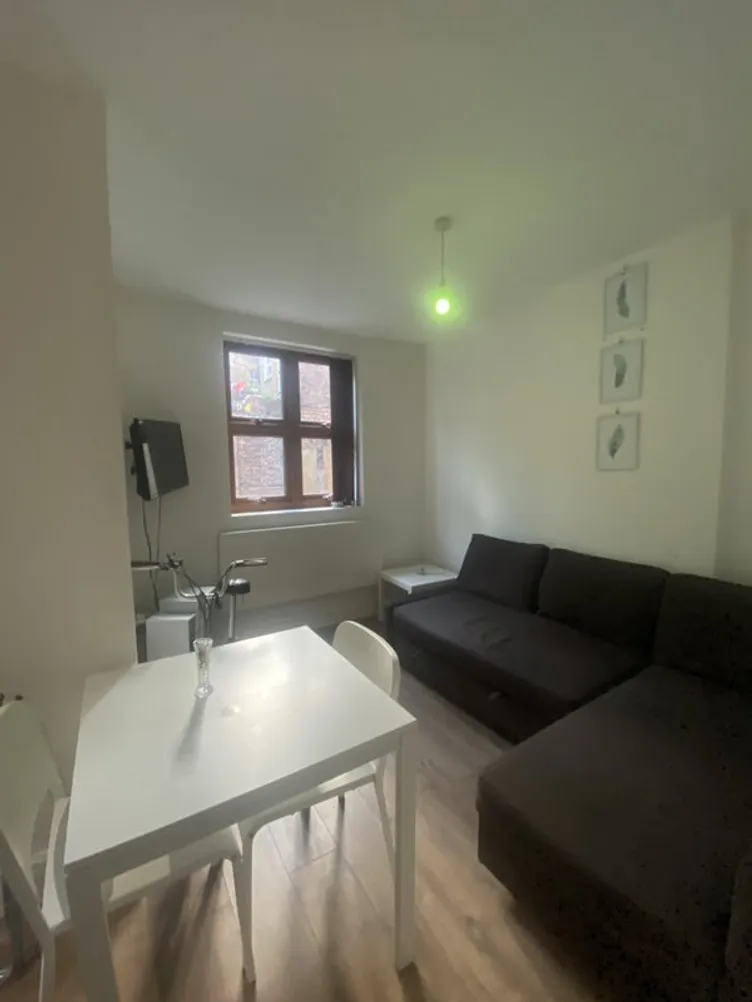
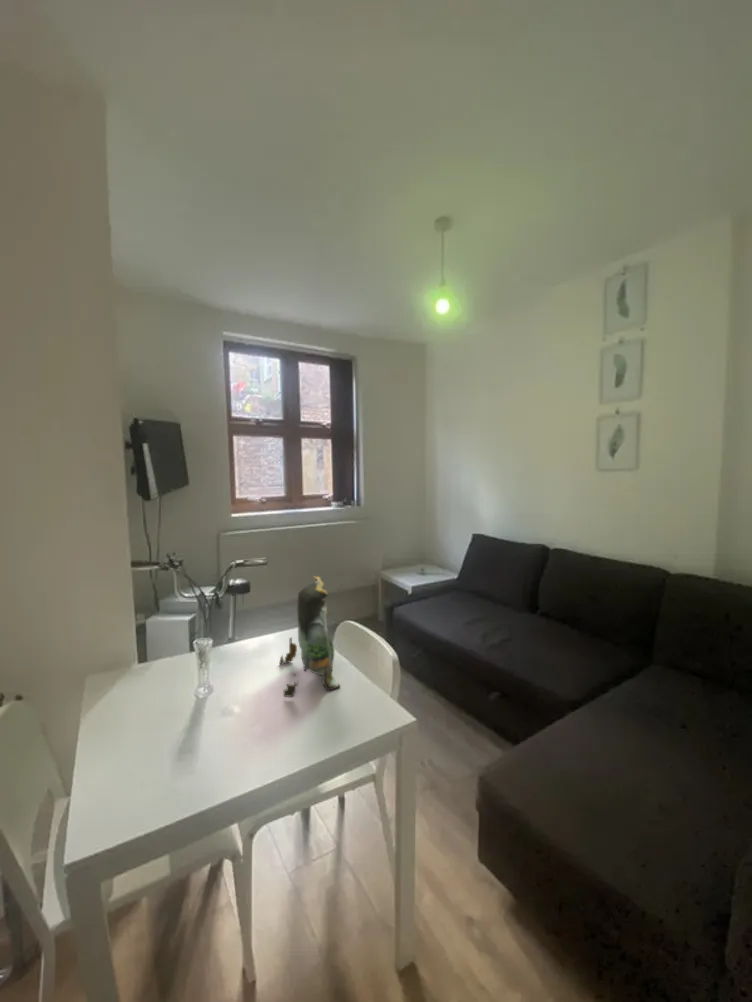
+ plant (307, 629)
